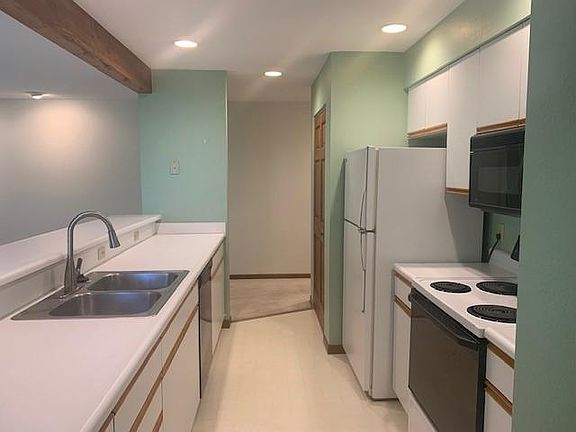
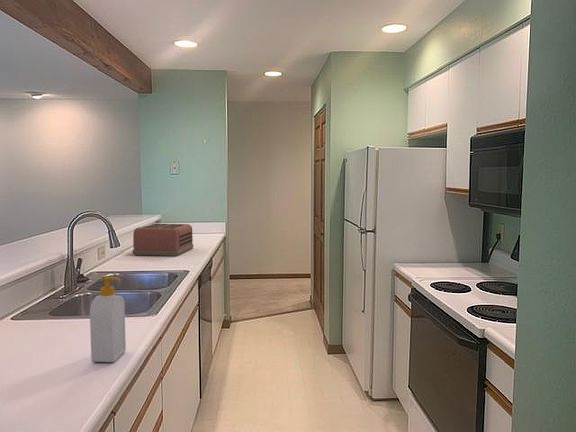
+ toaster (165, 238)
+ soap bottle (109, 317)
